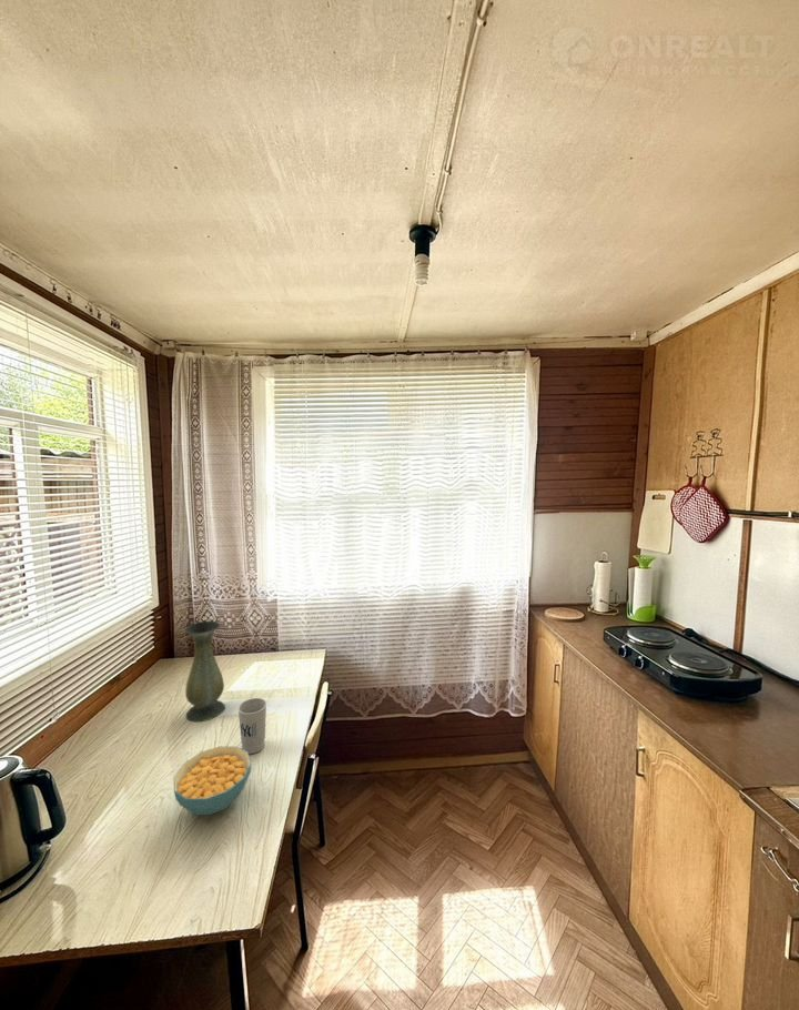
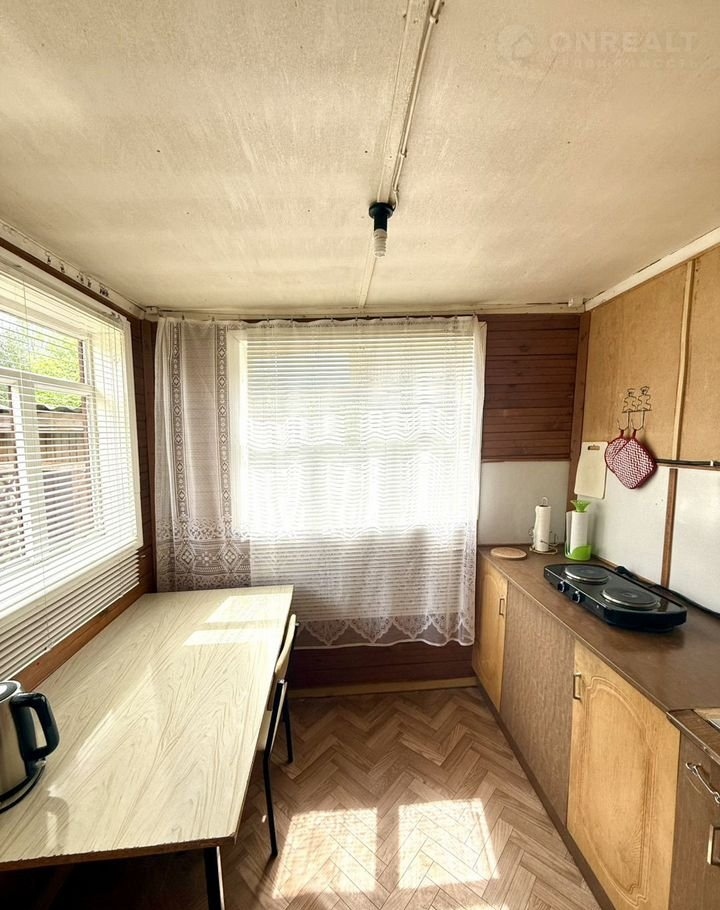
- cup (253, 726)
- vase (204, 669)
- cereal bowl (213, 786)
